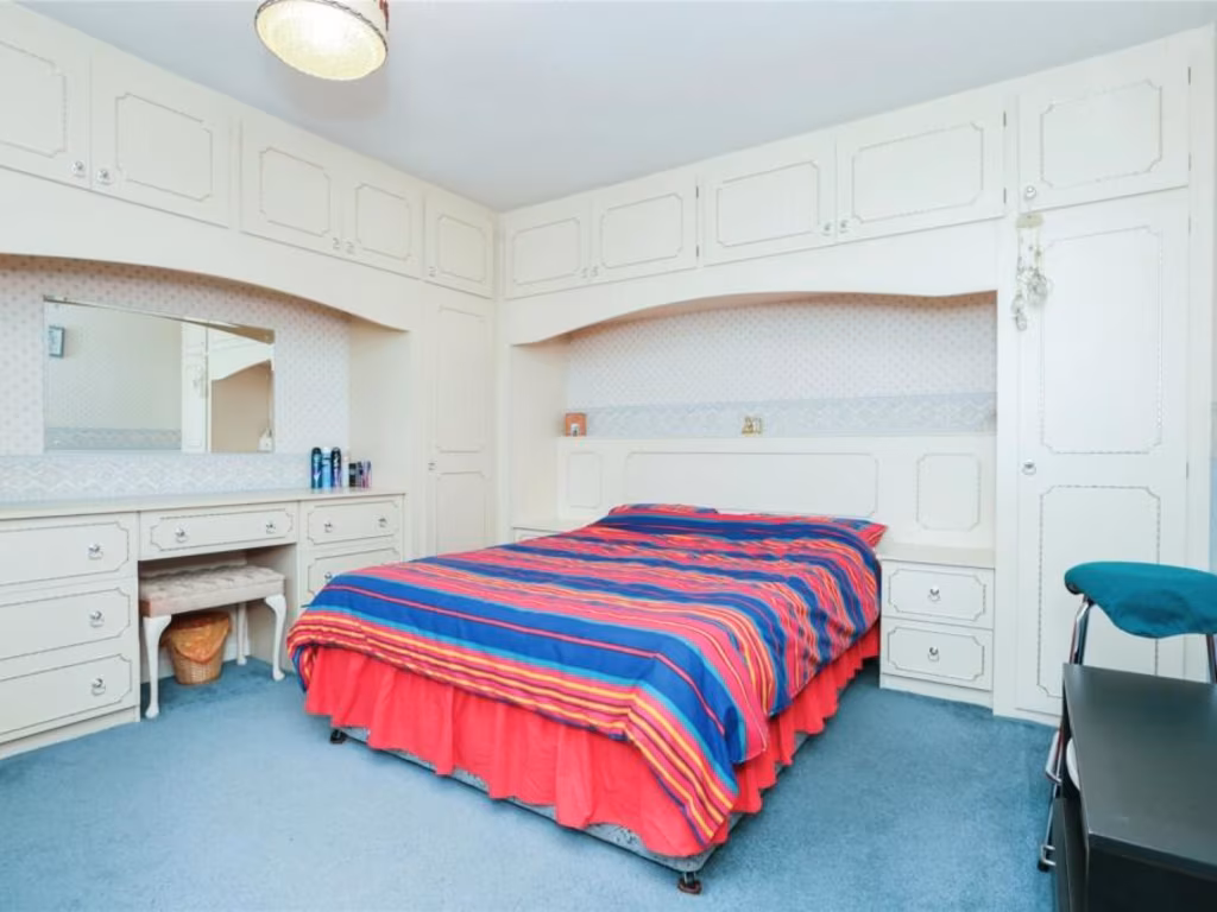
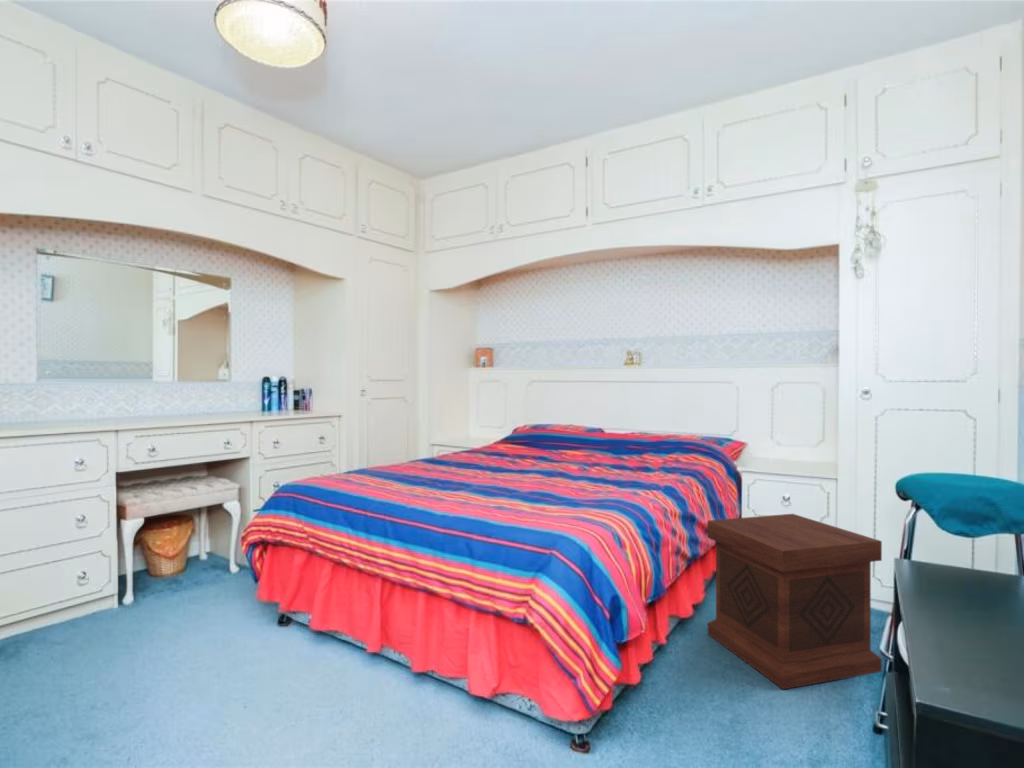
+ side table (788, 590)
